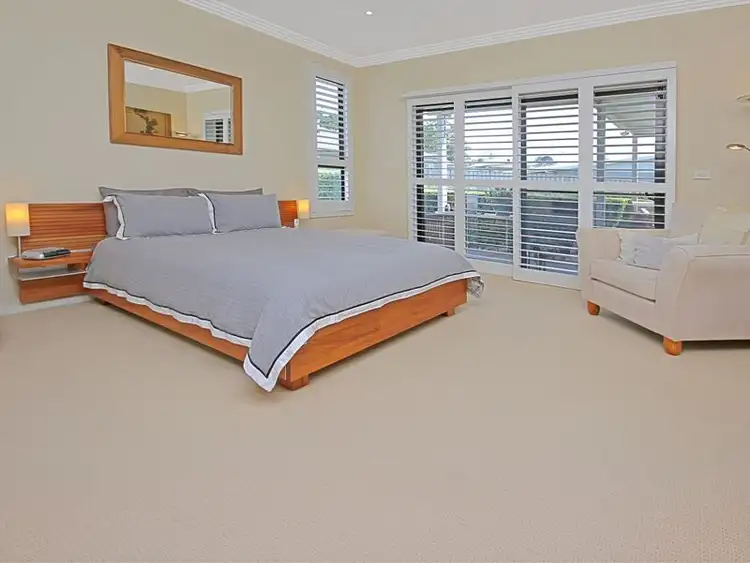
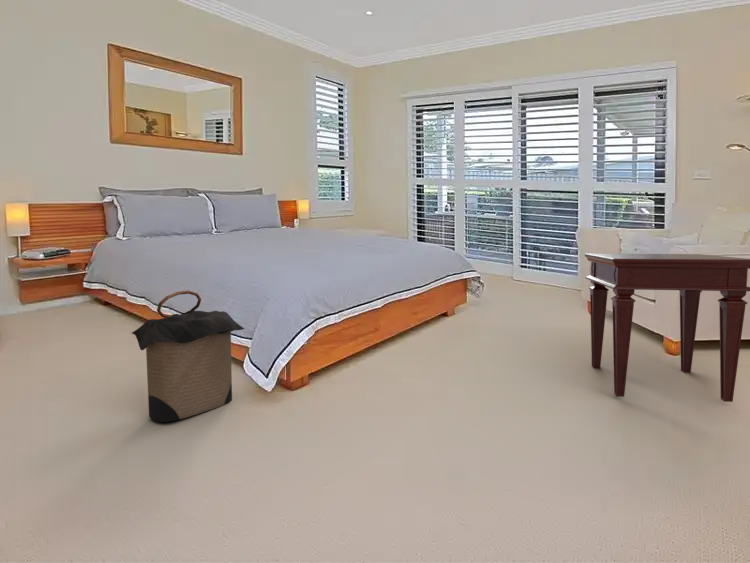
+ side table (680, 320)
+ laundry hamper (190, 348)
